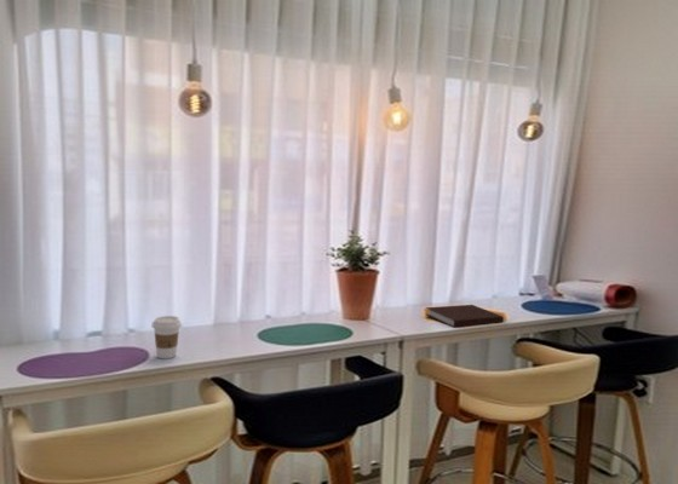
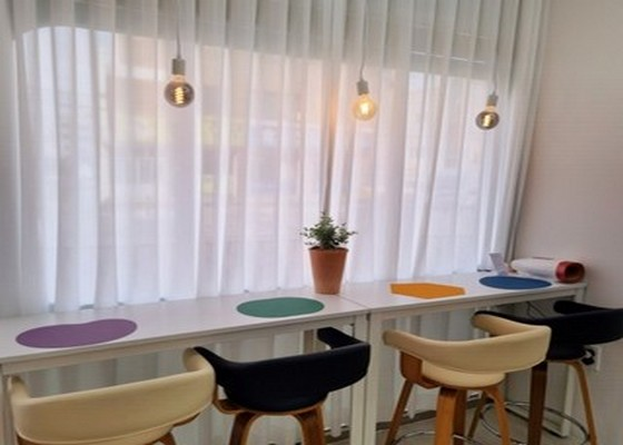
- coffee cup (166, 336)
- notebook (462, 315)
